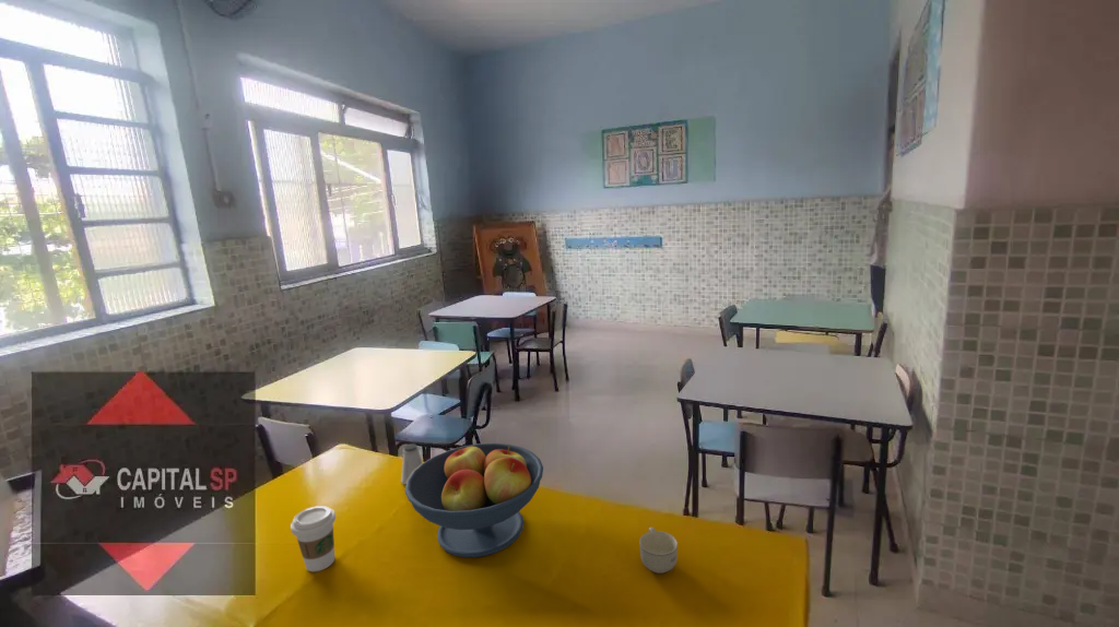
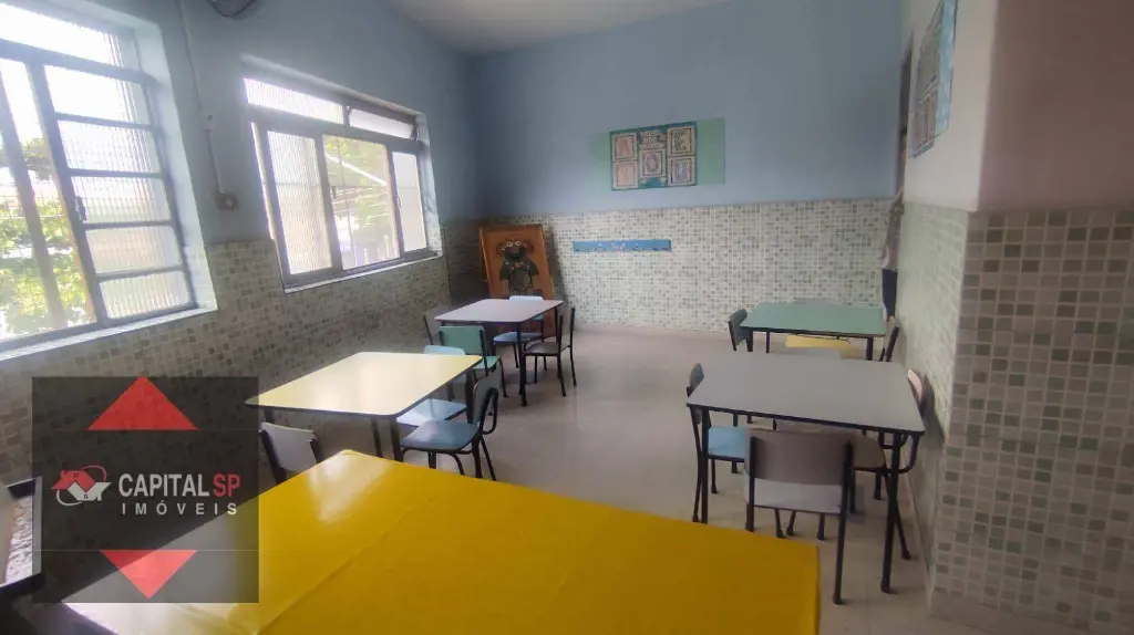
- fruit bowl (476, 492)
- coffee cup (316, 539)
- saltshaker (412, 462)
- cup (658, 549)
